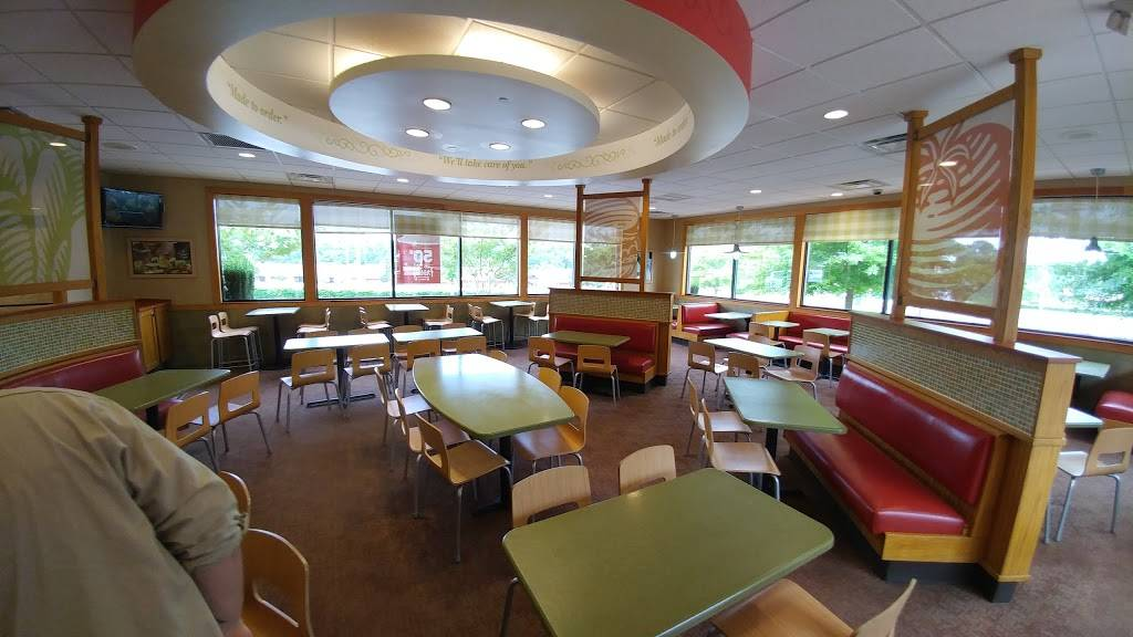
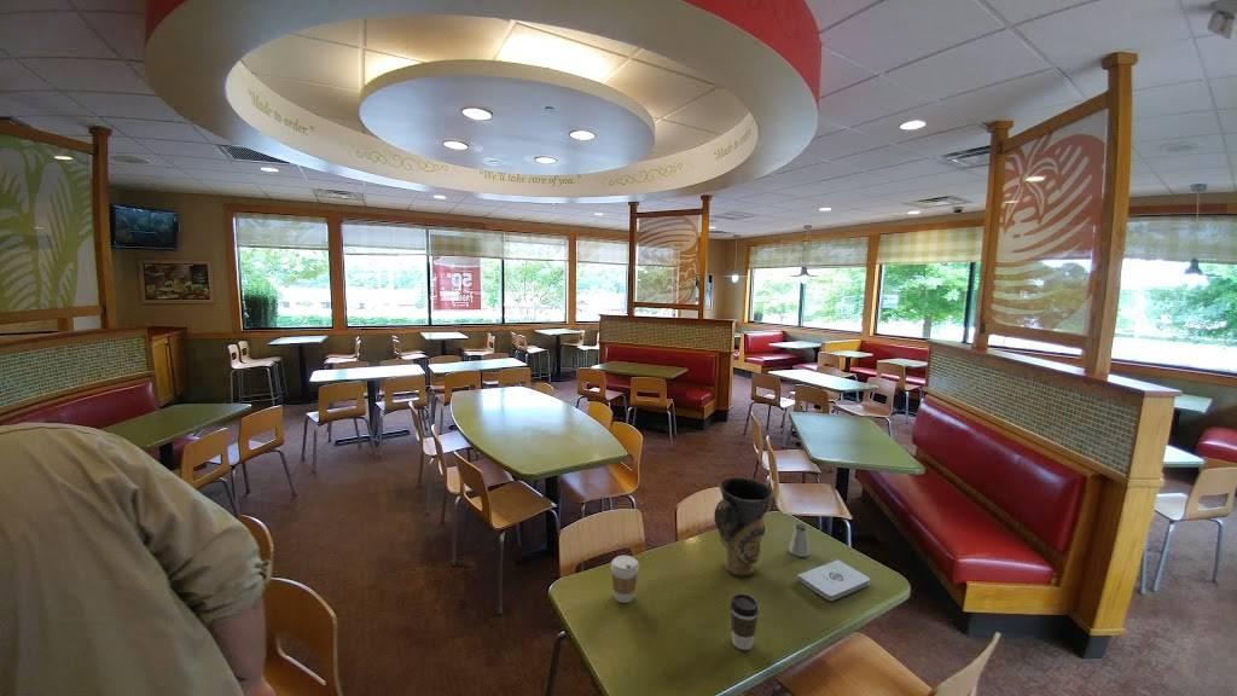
+ vase (742, 527)
+ coffee cup (743, 621)
+ notepad (834, 579)
+ saltshaker (800, 538)
+ coffee cup (623, 578)
